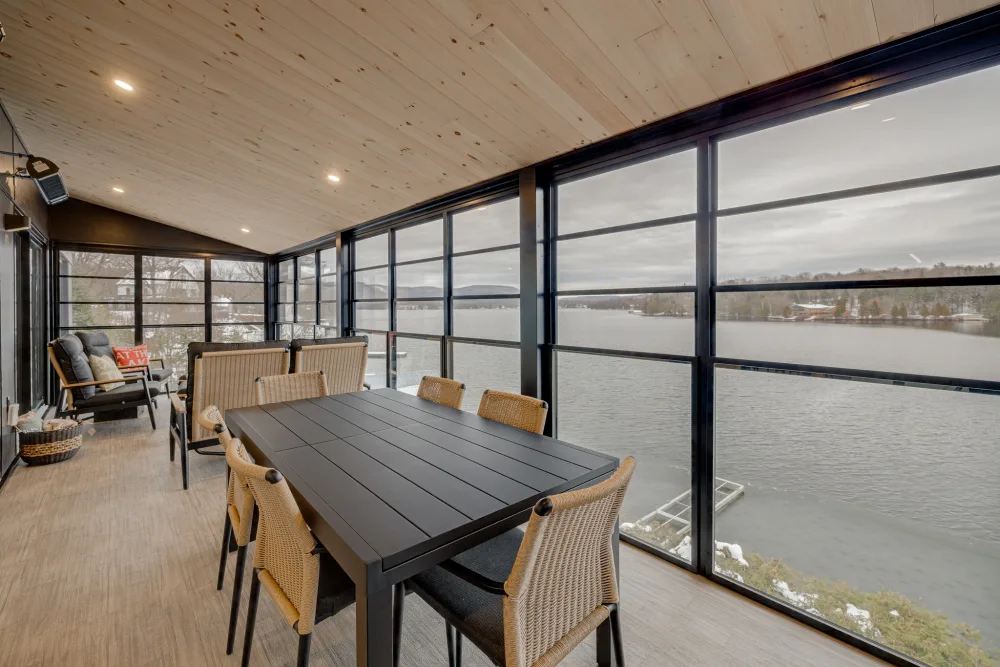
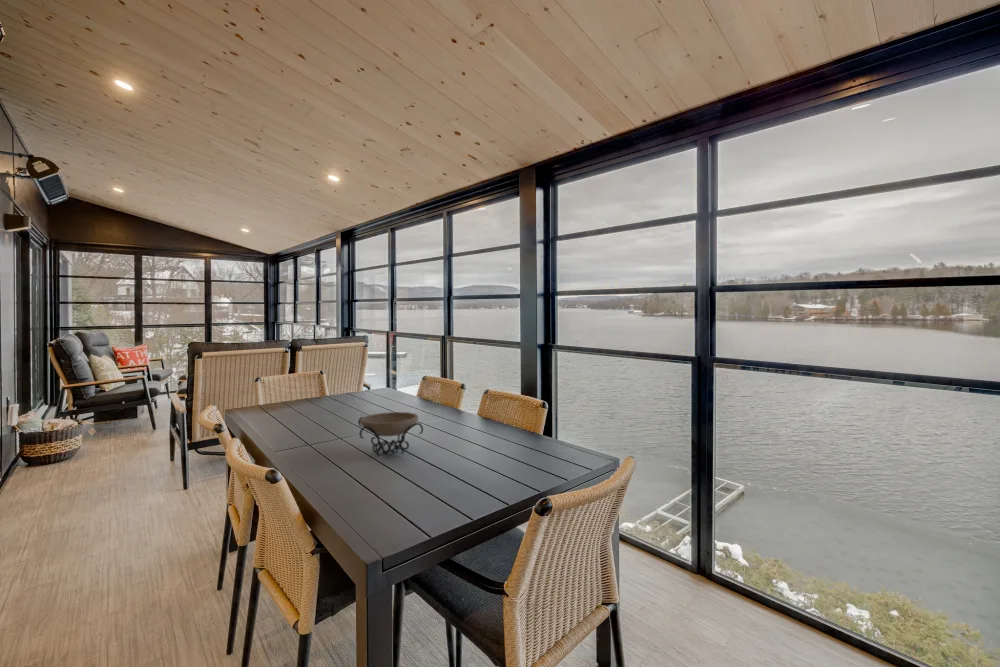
+ decorative bowl (389, 435)
